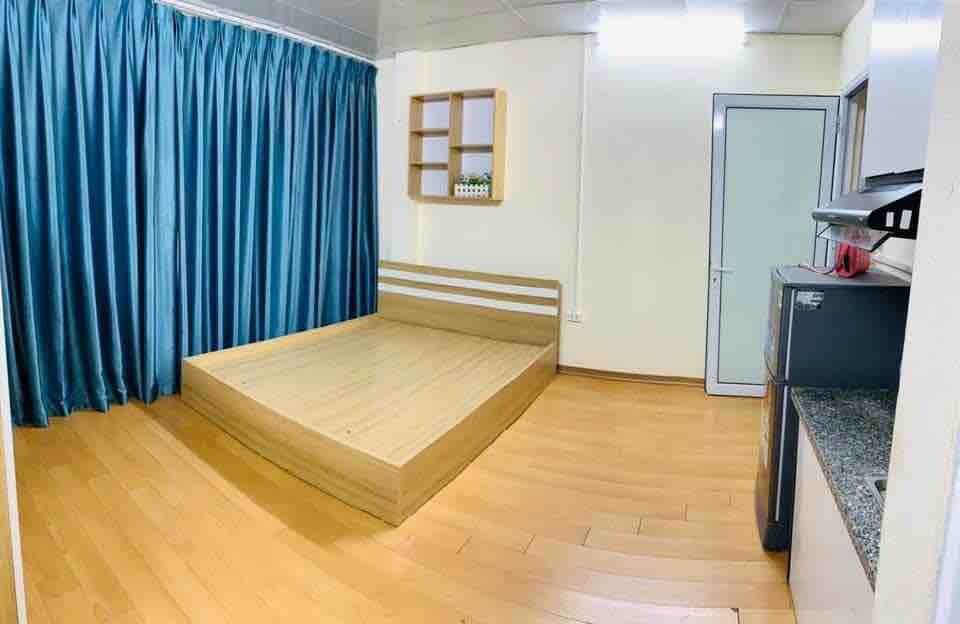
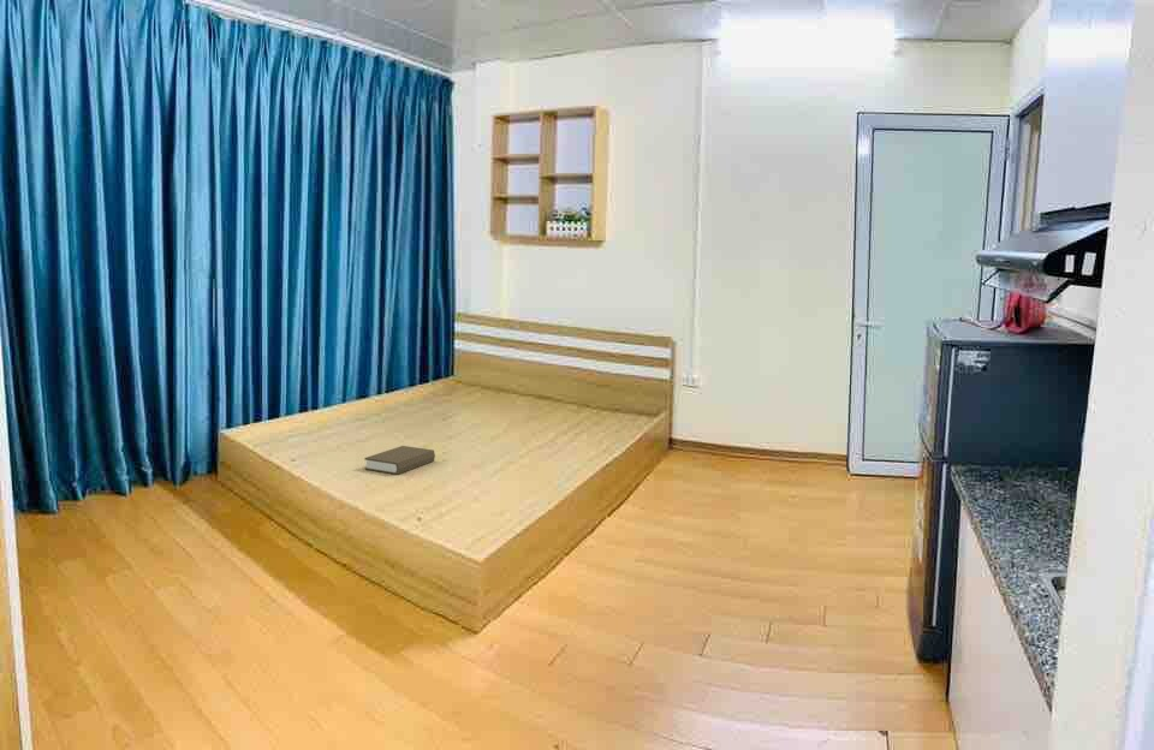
+ book (400, 459)
